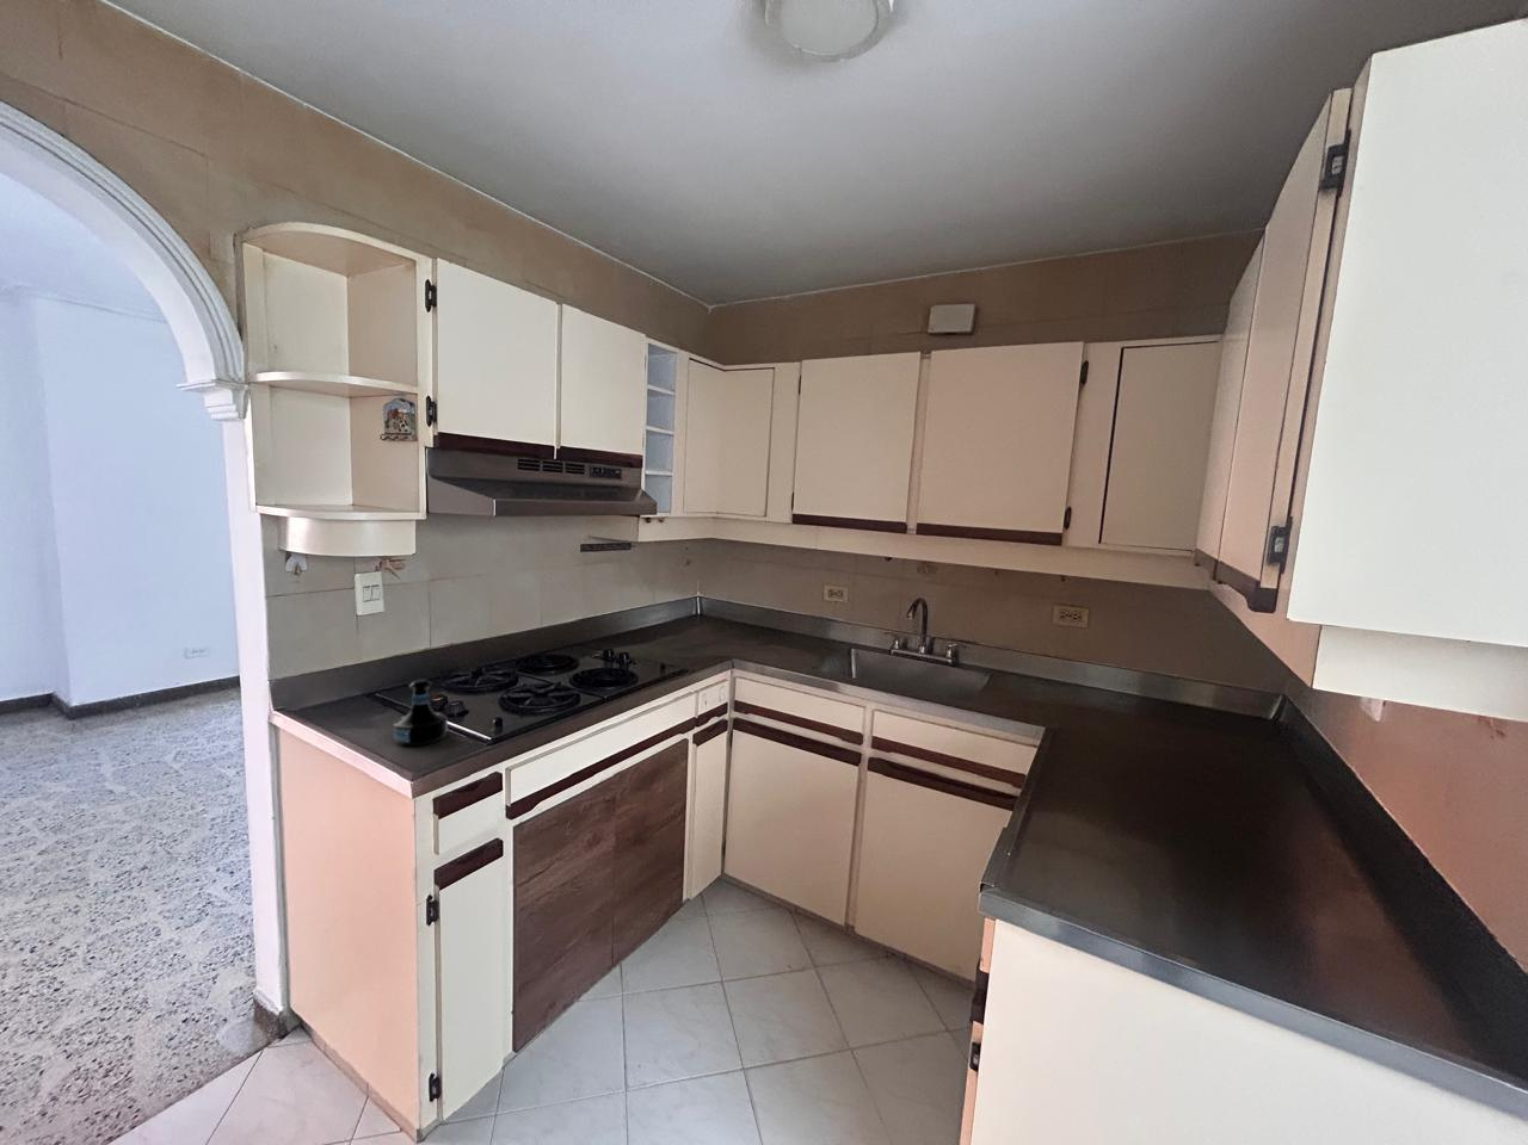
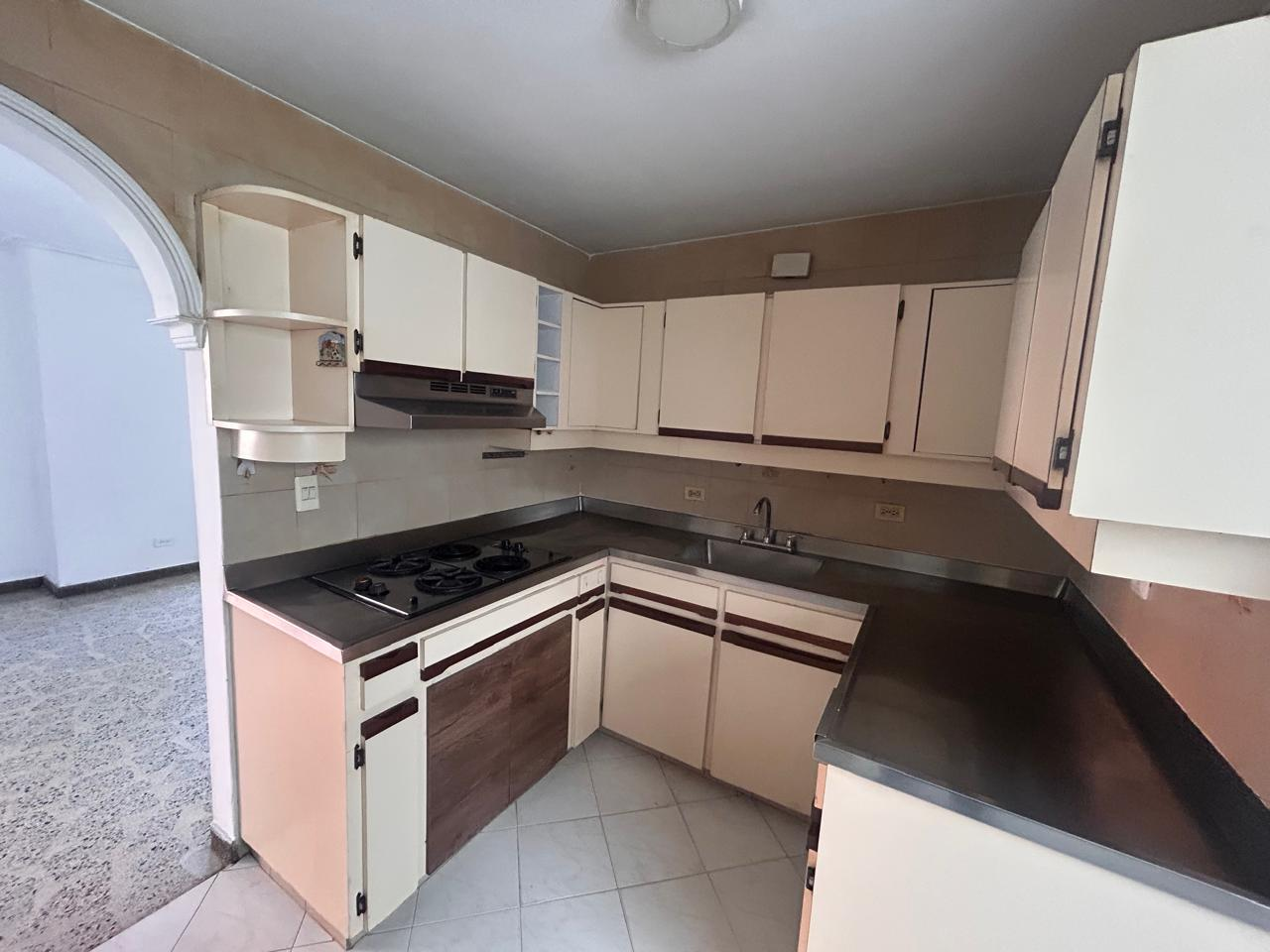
- tequila bottle (420, 708)
